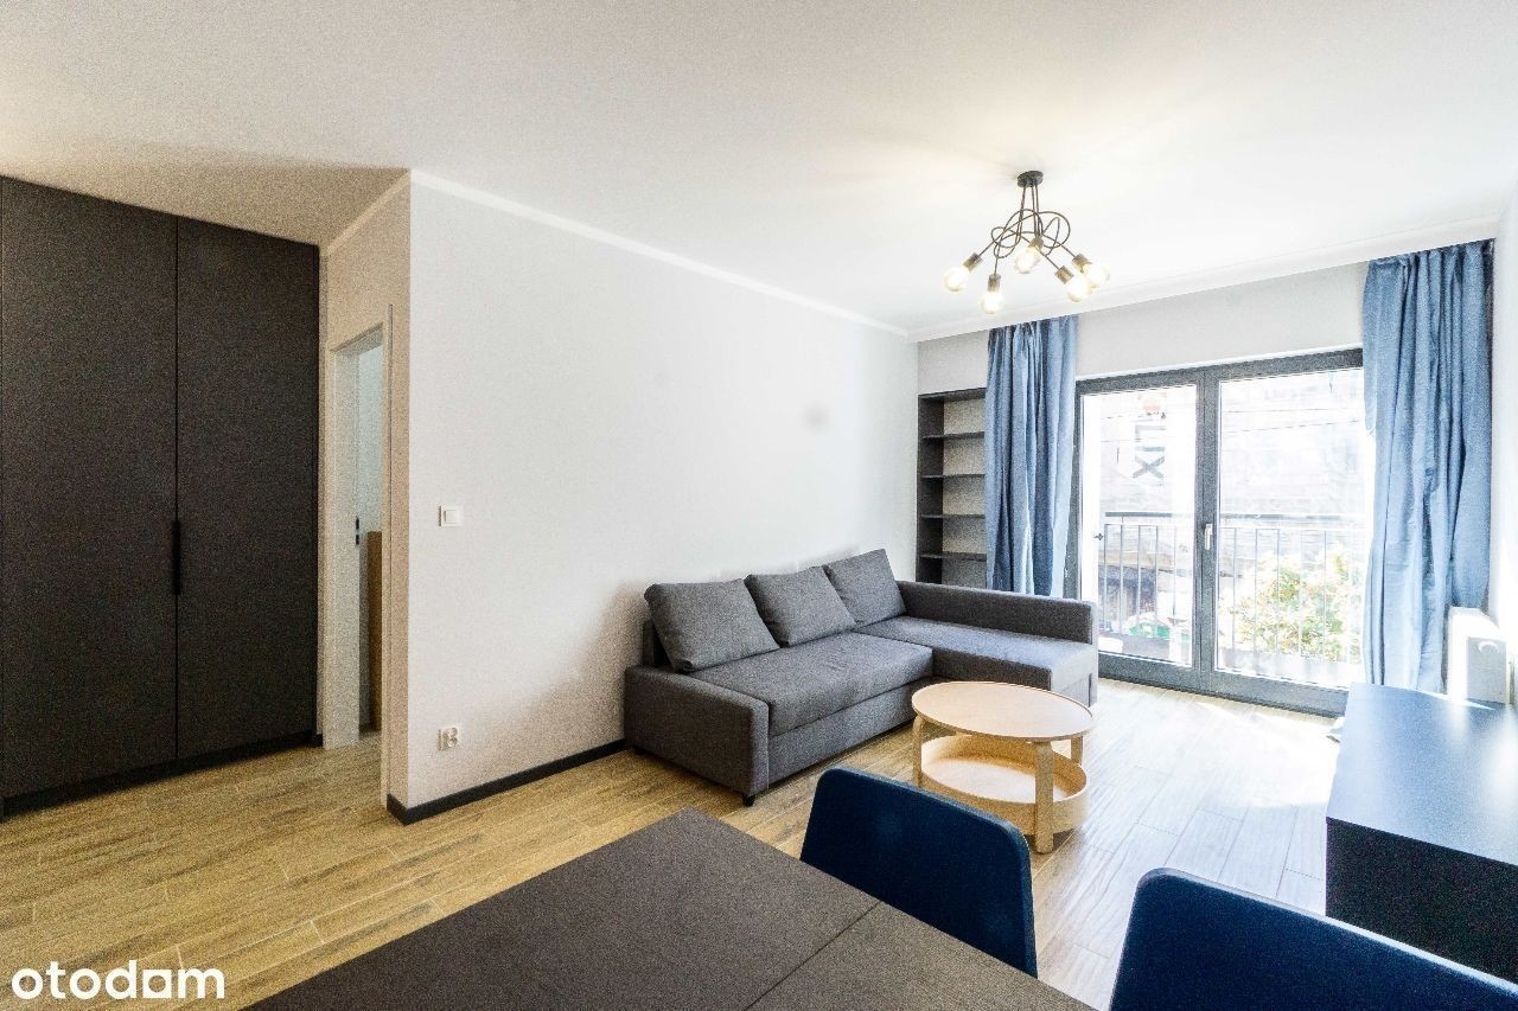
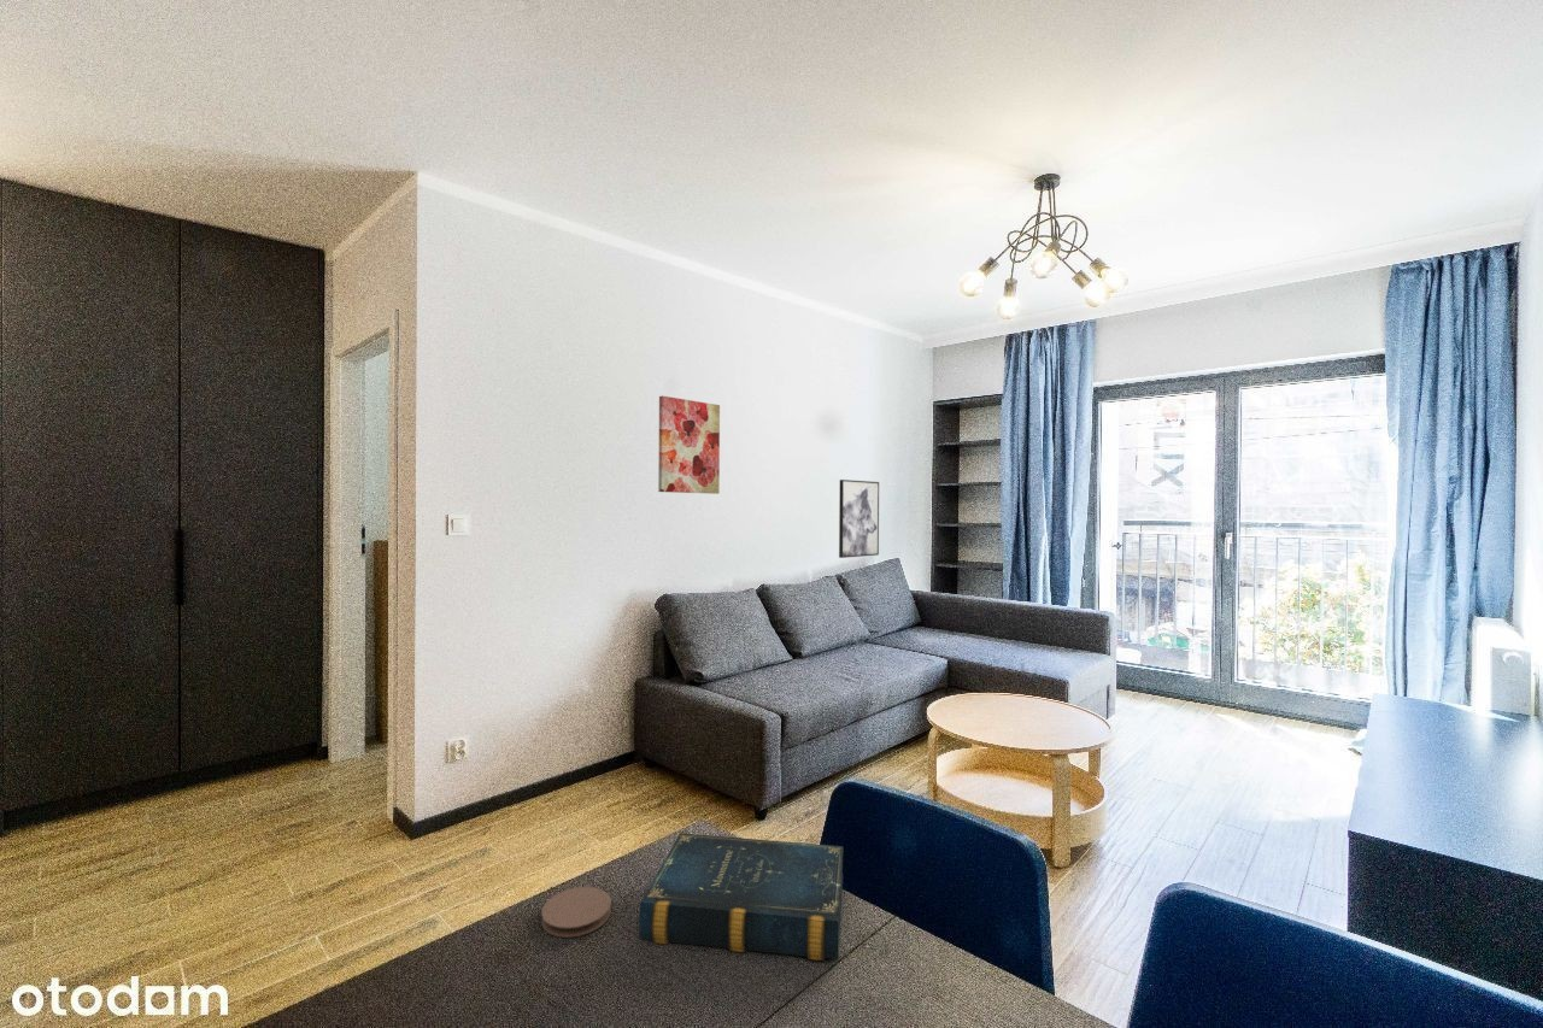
+ book (749, 891)
+ coaster (576, 910)
+ wall art (859, 518)
+ wall art (690, 446)
